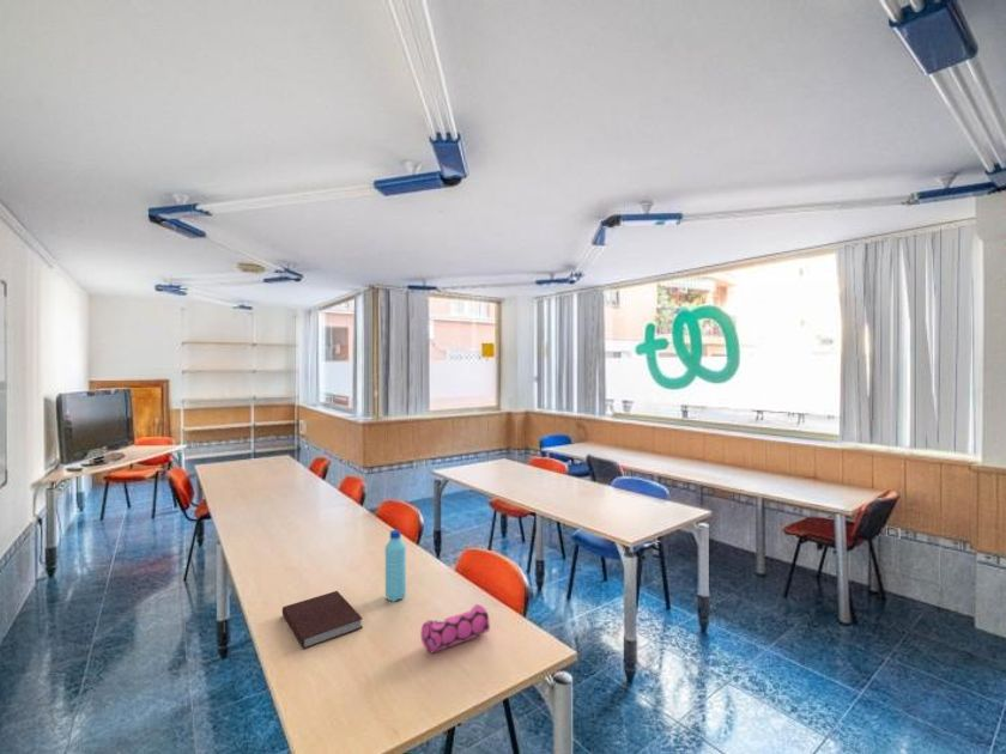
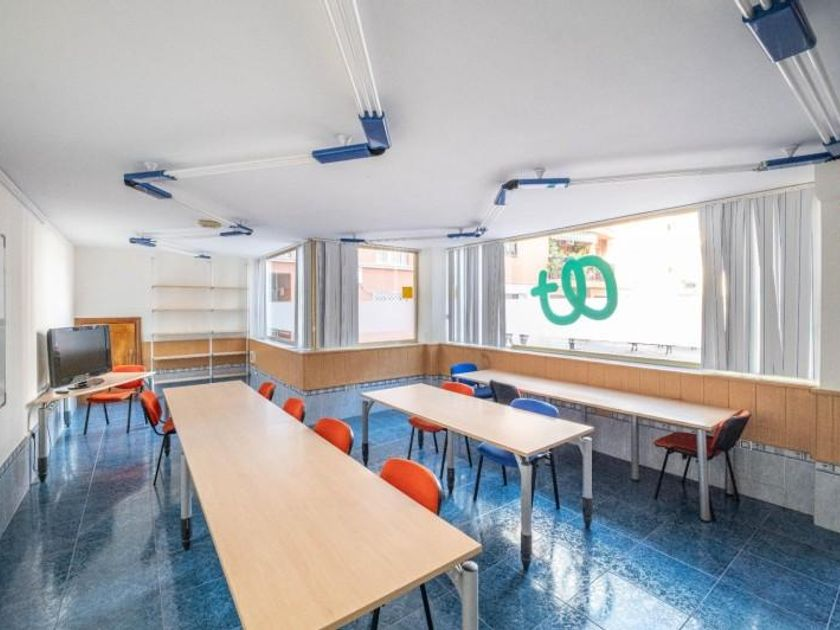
- notebook (321, 616)
- water bottle (395, 564)
- pencil case (456, 626)
